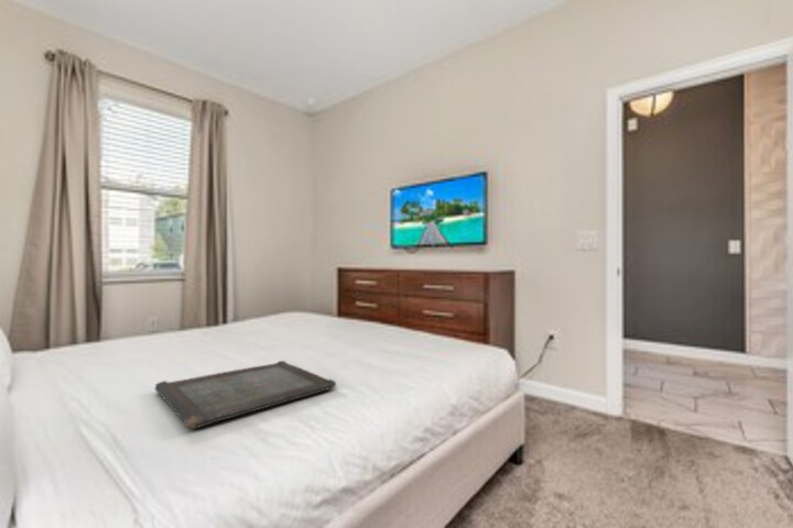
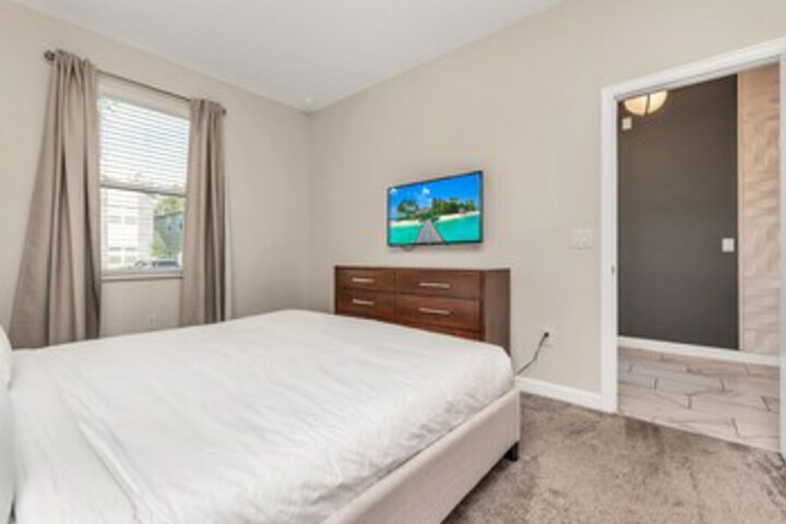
- serving tray (247, 386)
